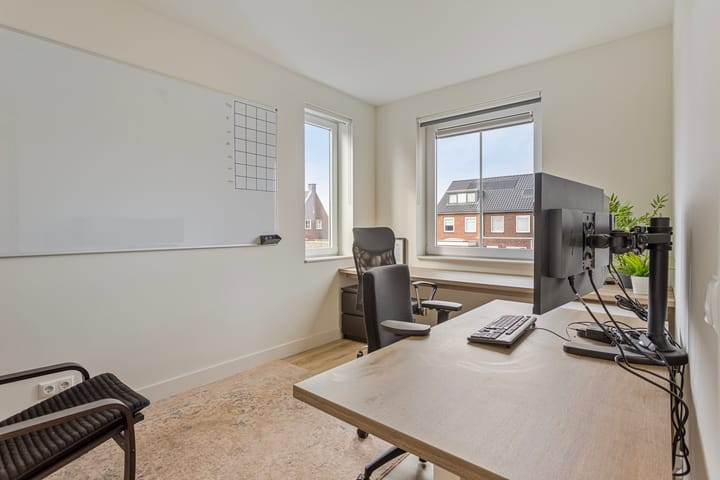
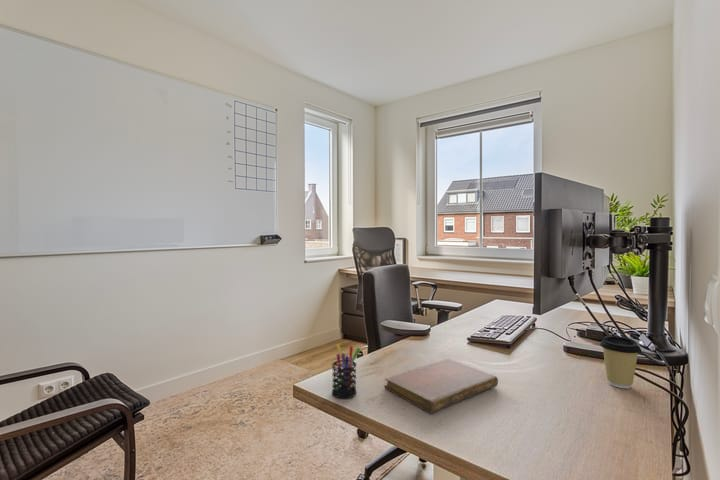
+ pen holder (347, 367)
+ coffee cup (619, 362)
+ notebook (441, 382)
